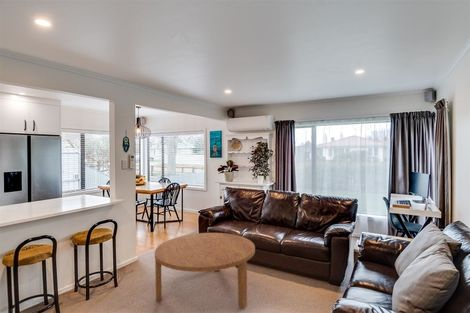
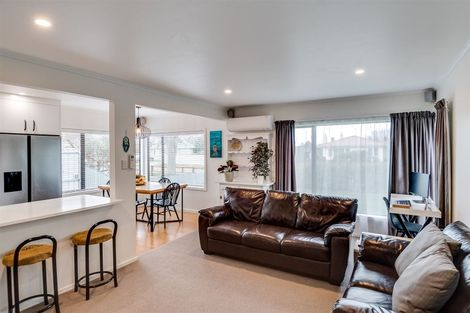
- coffee table (206, 268)
